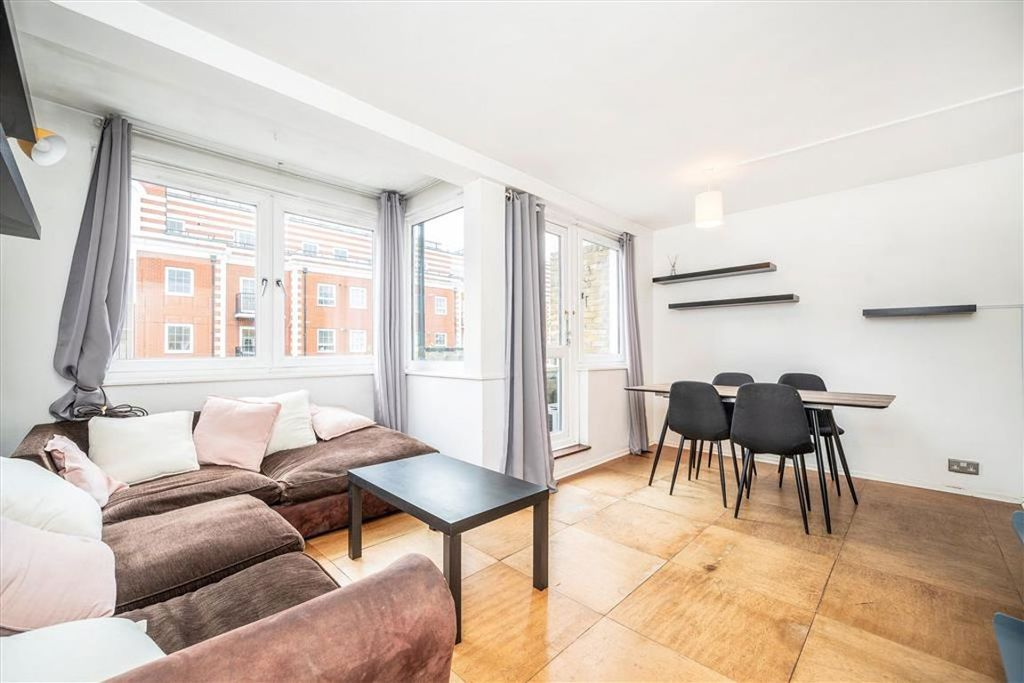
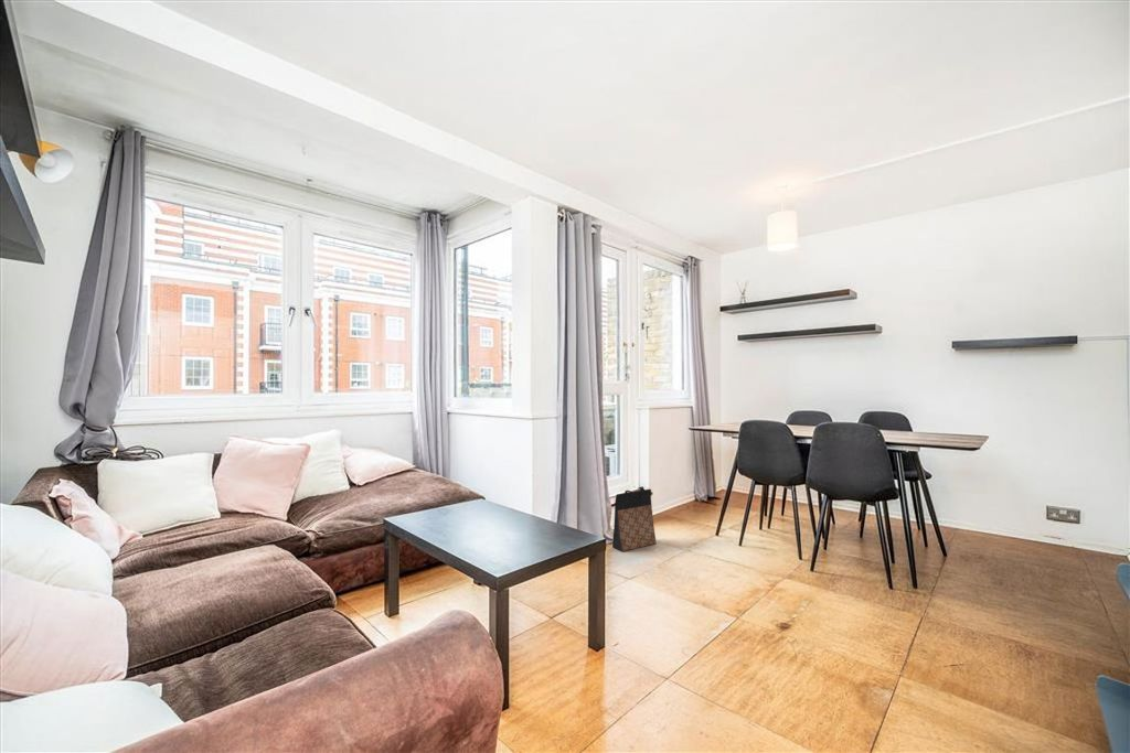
+ bag (633, 516)
